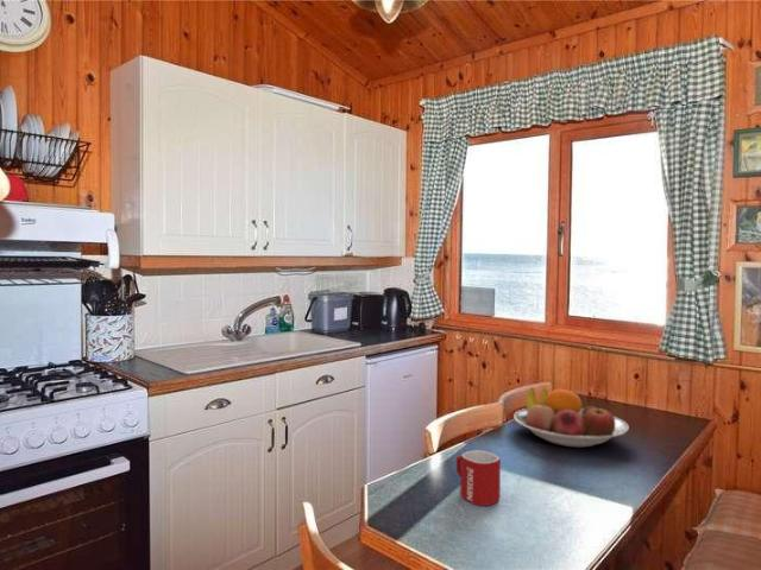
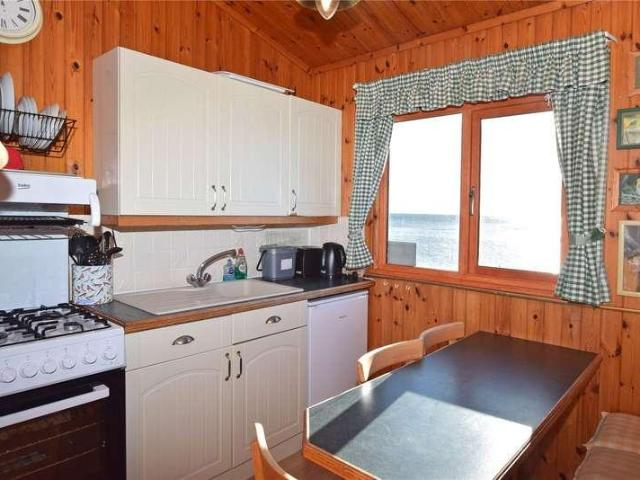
- mug (474, 475)
- fruit bowl (568, 416)
